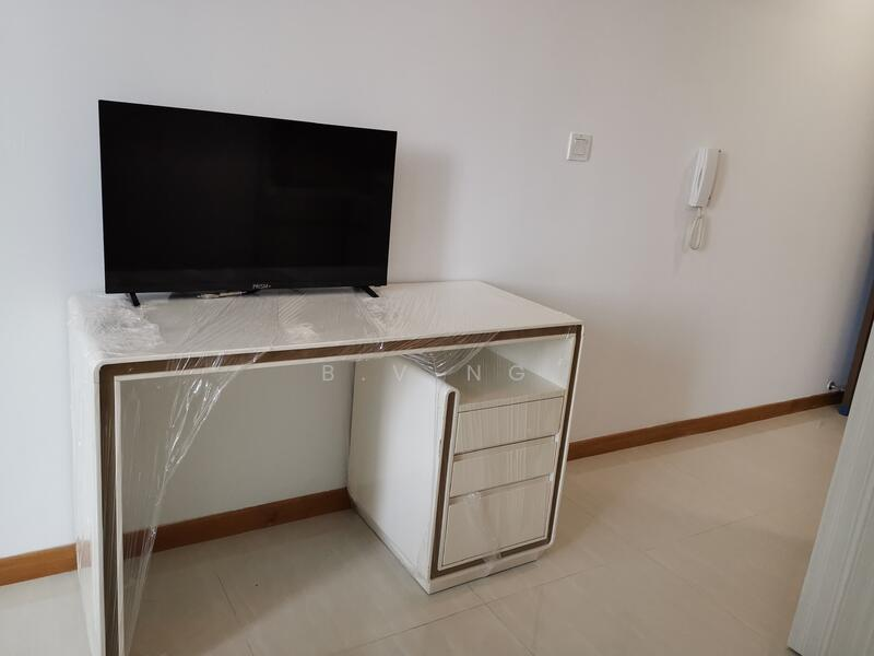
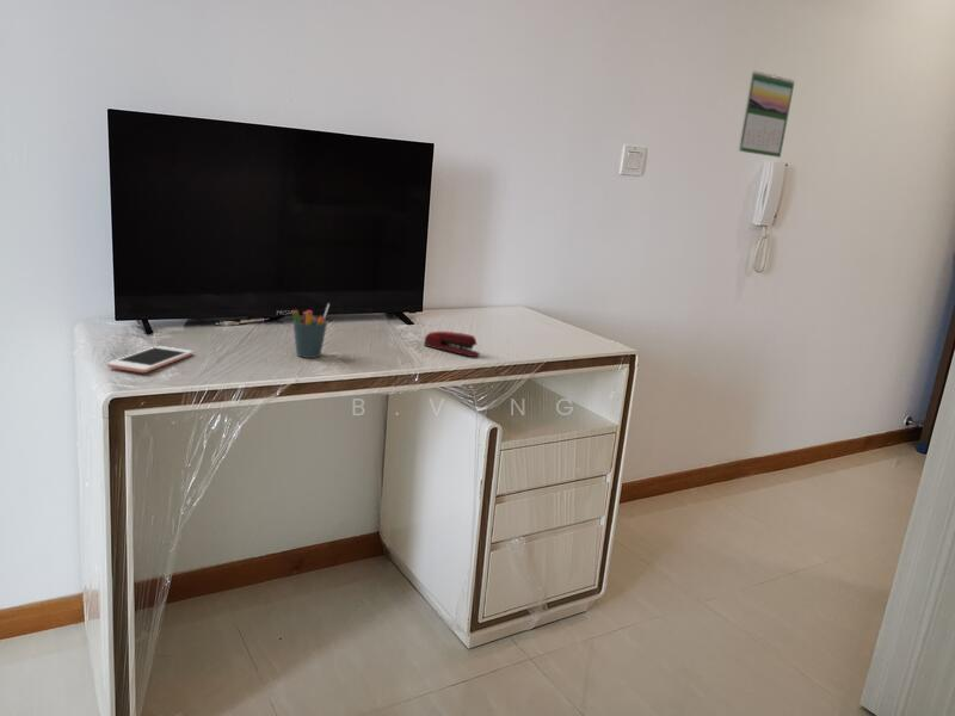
+ cell phone (152, 358)
+ stapler (451, 340)
+ calendar (766, 115)
+ pen holder (309, 329)
